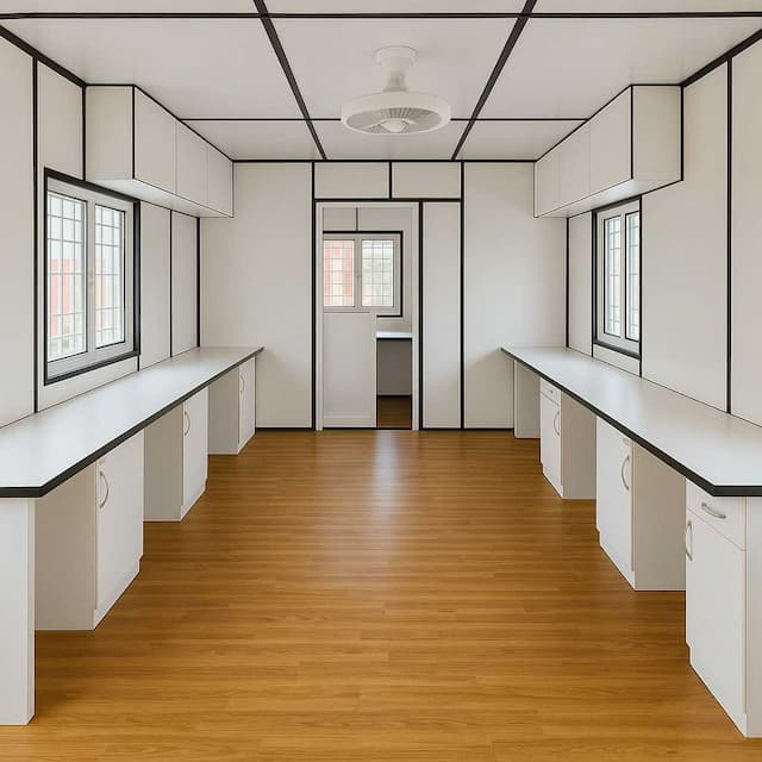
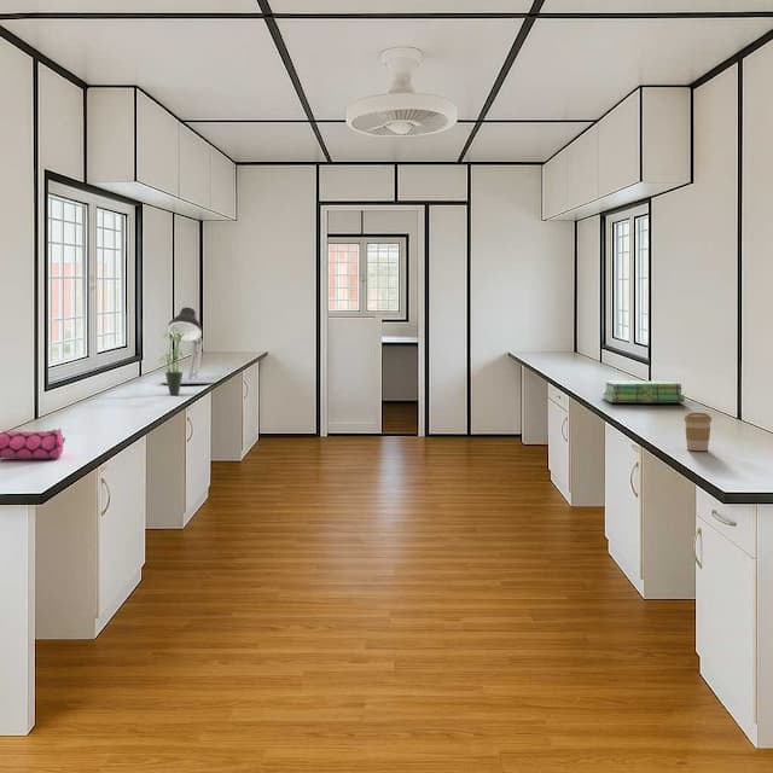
+ pencil case (30, 443)
+ potted plant (176, 361)
+ coffee cup (697, 431)
+ stack of books (641, 391)
+ desk lamp (192, 345)
